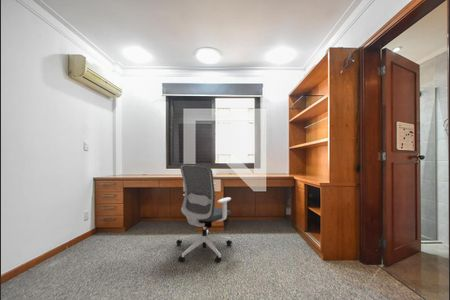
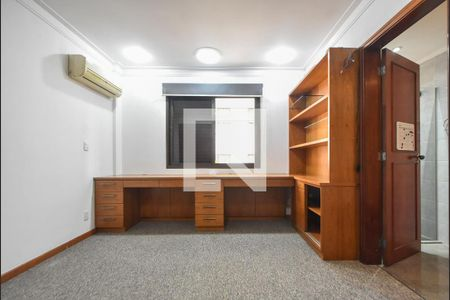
- office chair (201, 206)
